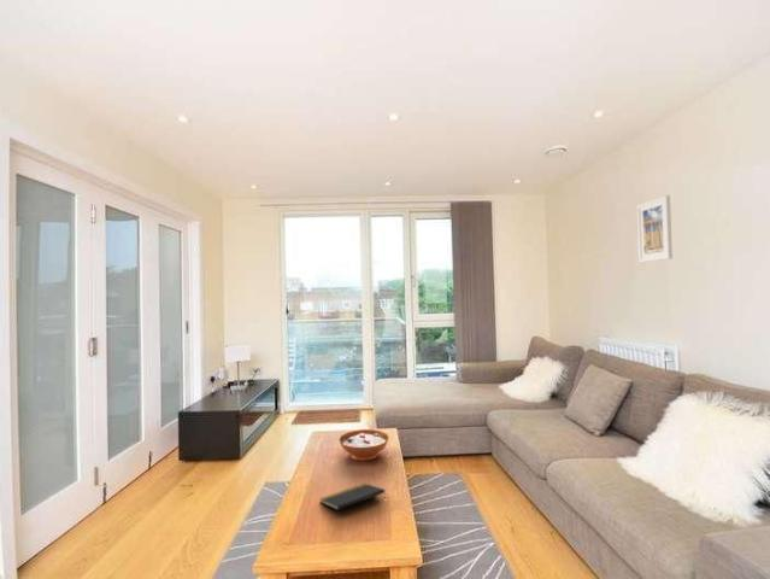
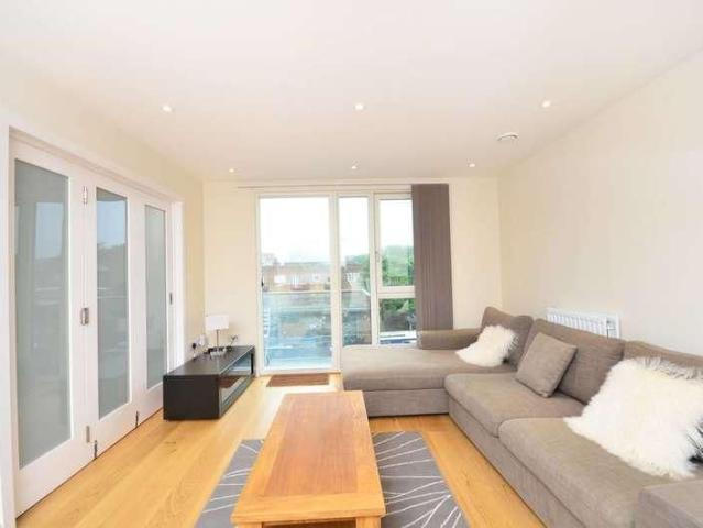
- decorative bowl (364, 445)
- notepad (352, 495)
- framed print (653, 230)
